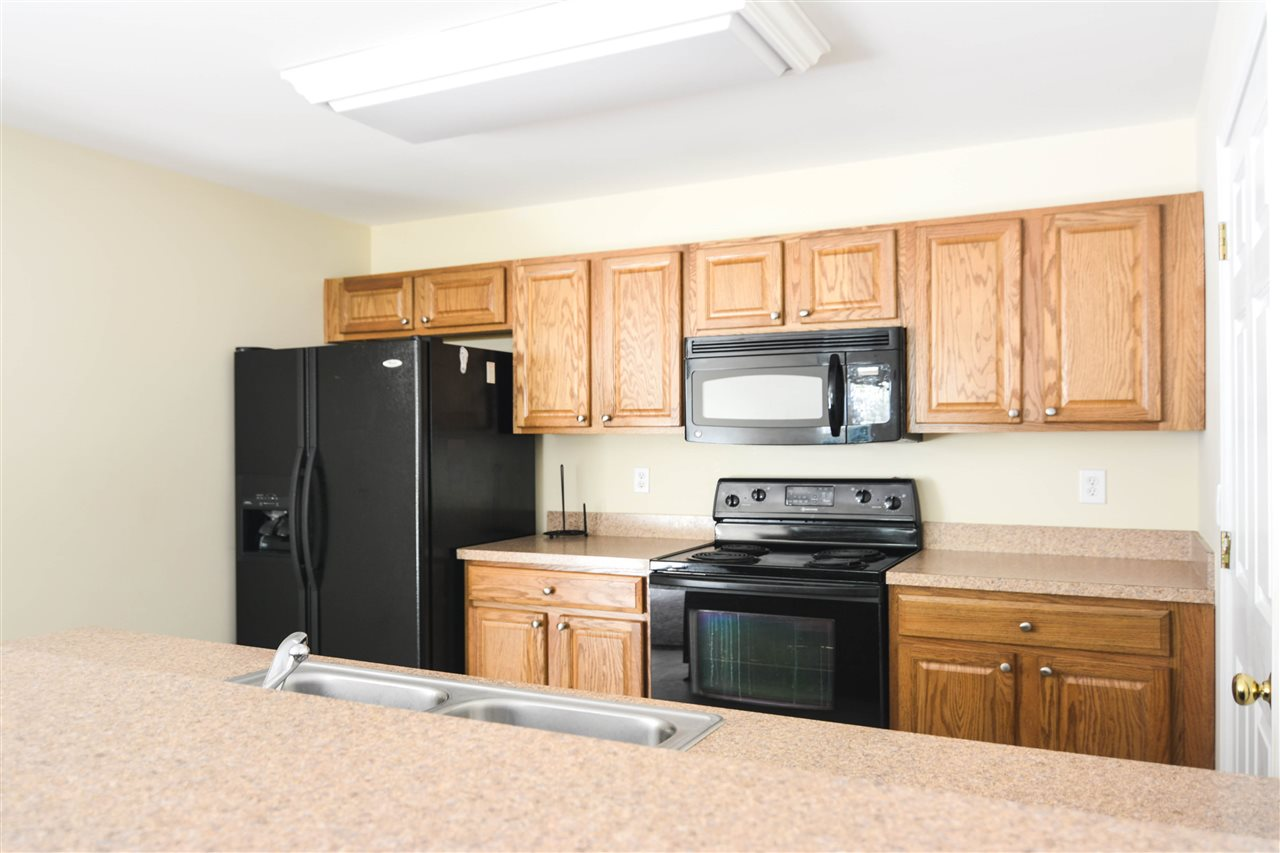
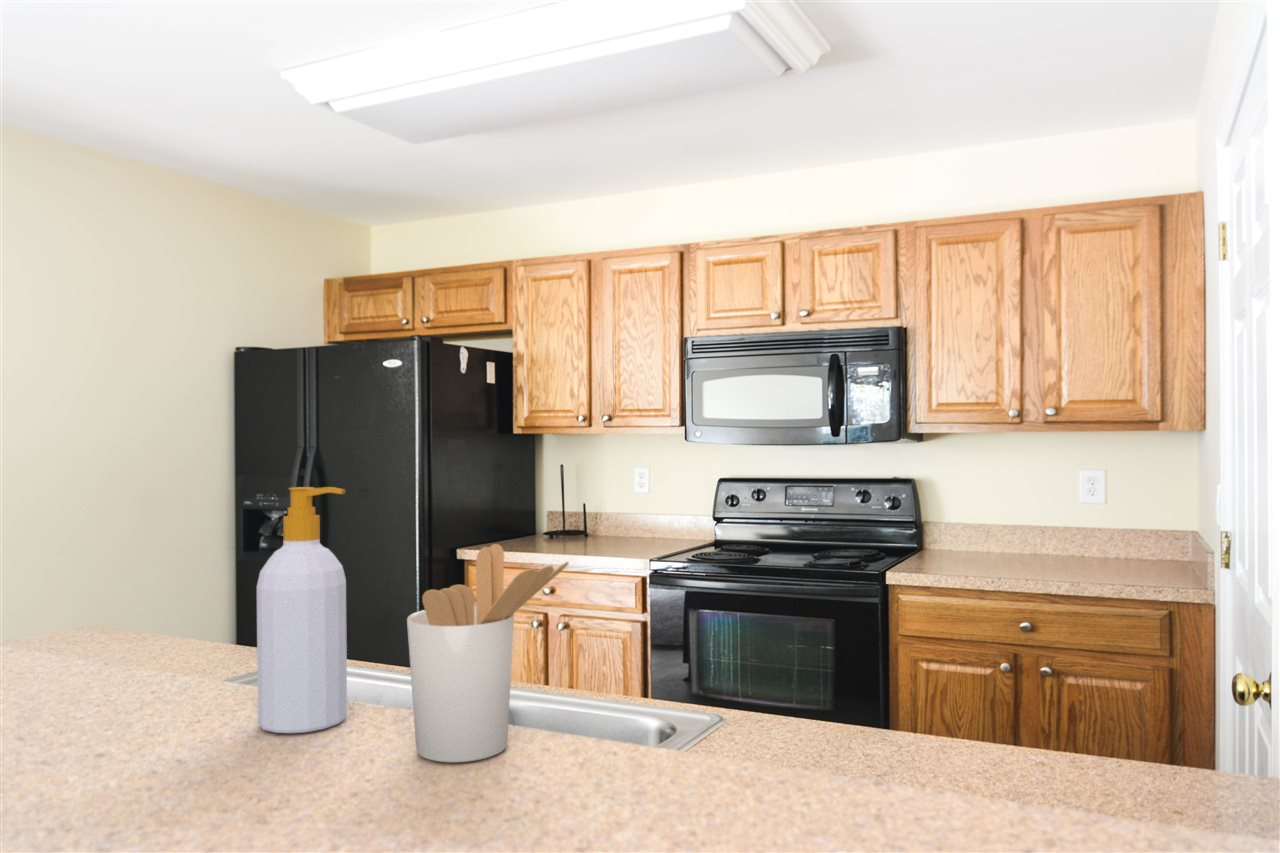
+ soap bottle (305, 604)
+ utensil holder (486, 650)
